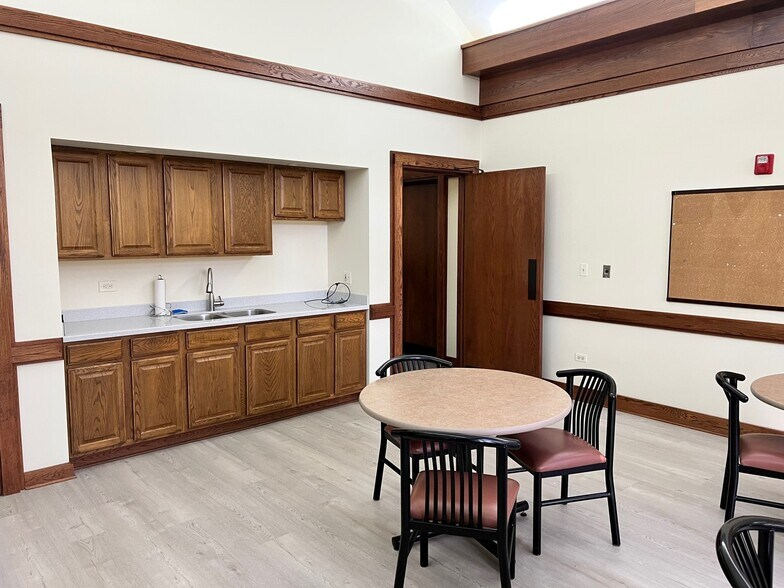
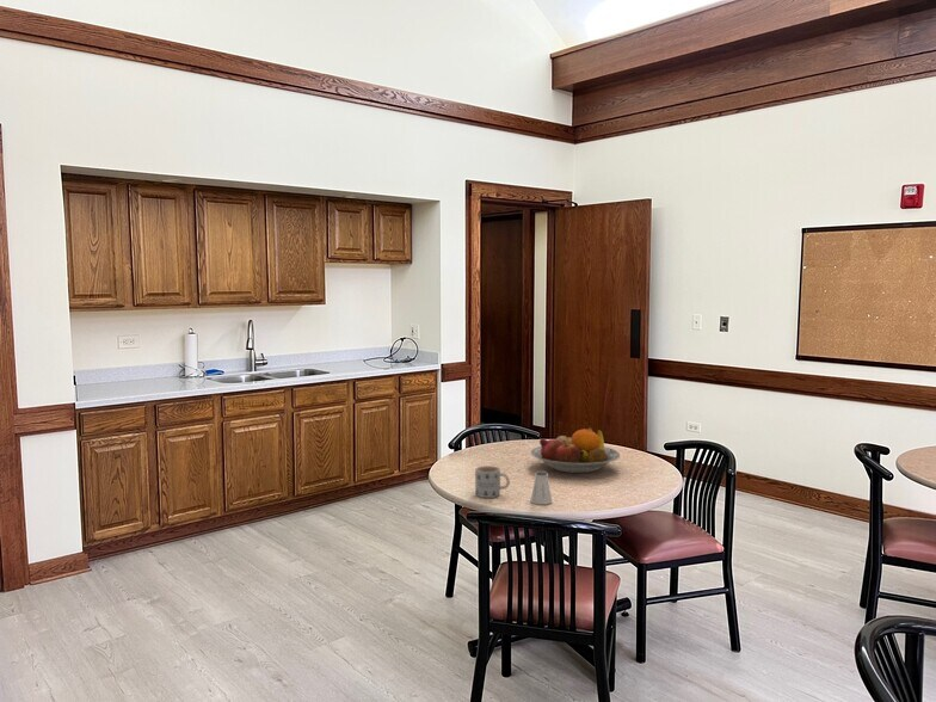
+ saltshaker (541, 486)
+ fruit bowl (574, 449)
+ mug (492, 481)
